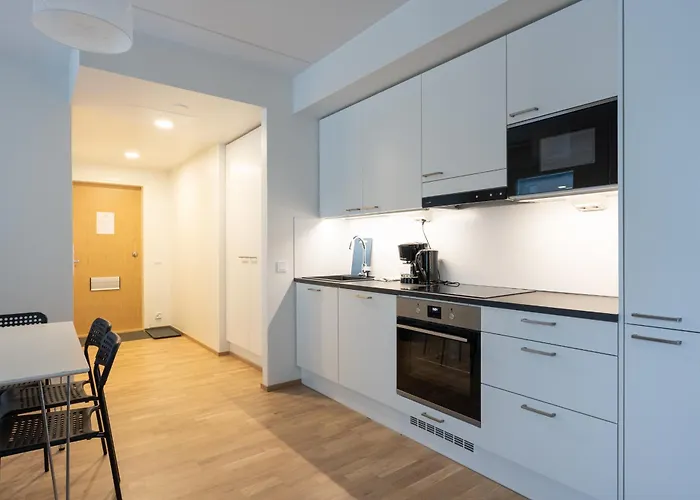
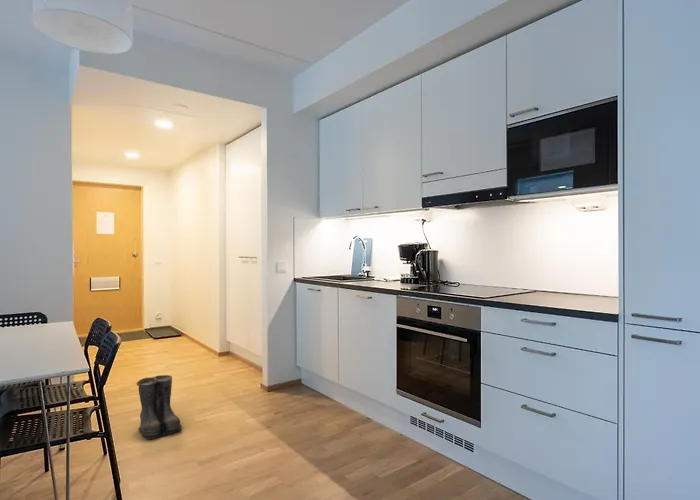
+ boots (158, 404)
